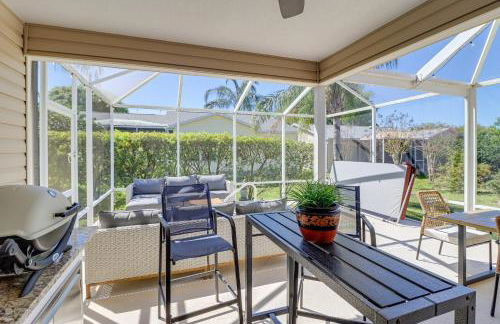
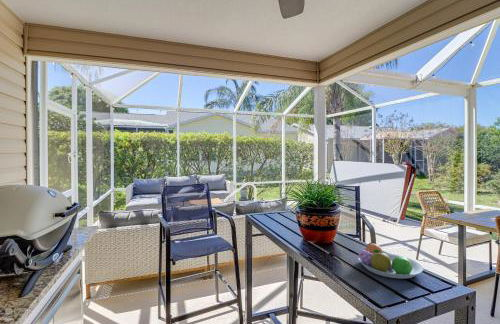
+ fruit bowl (389, 257)
